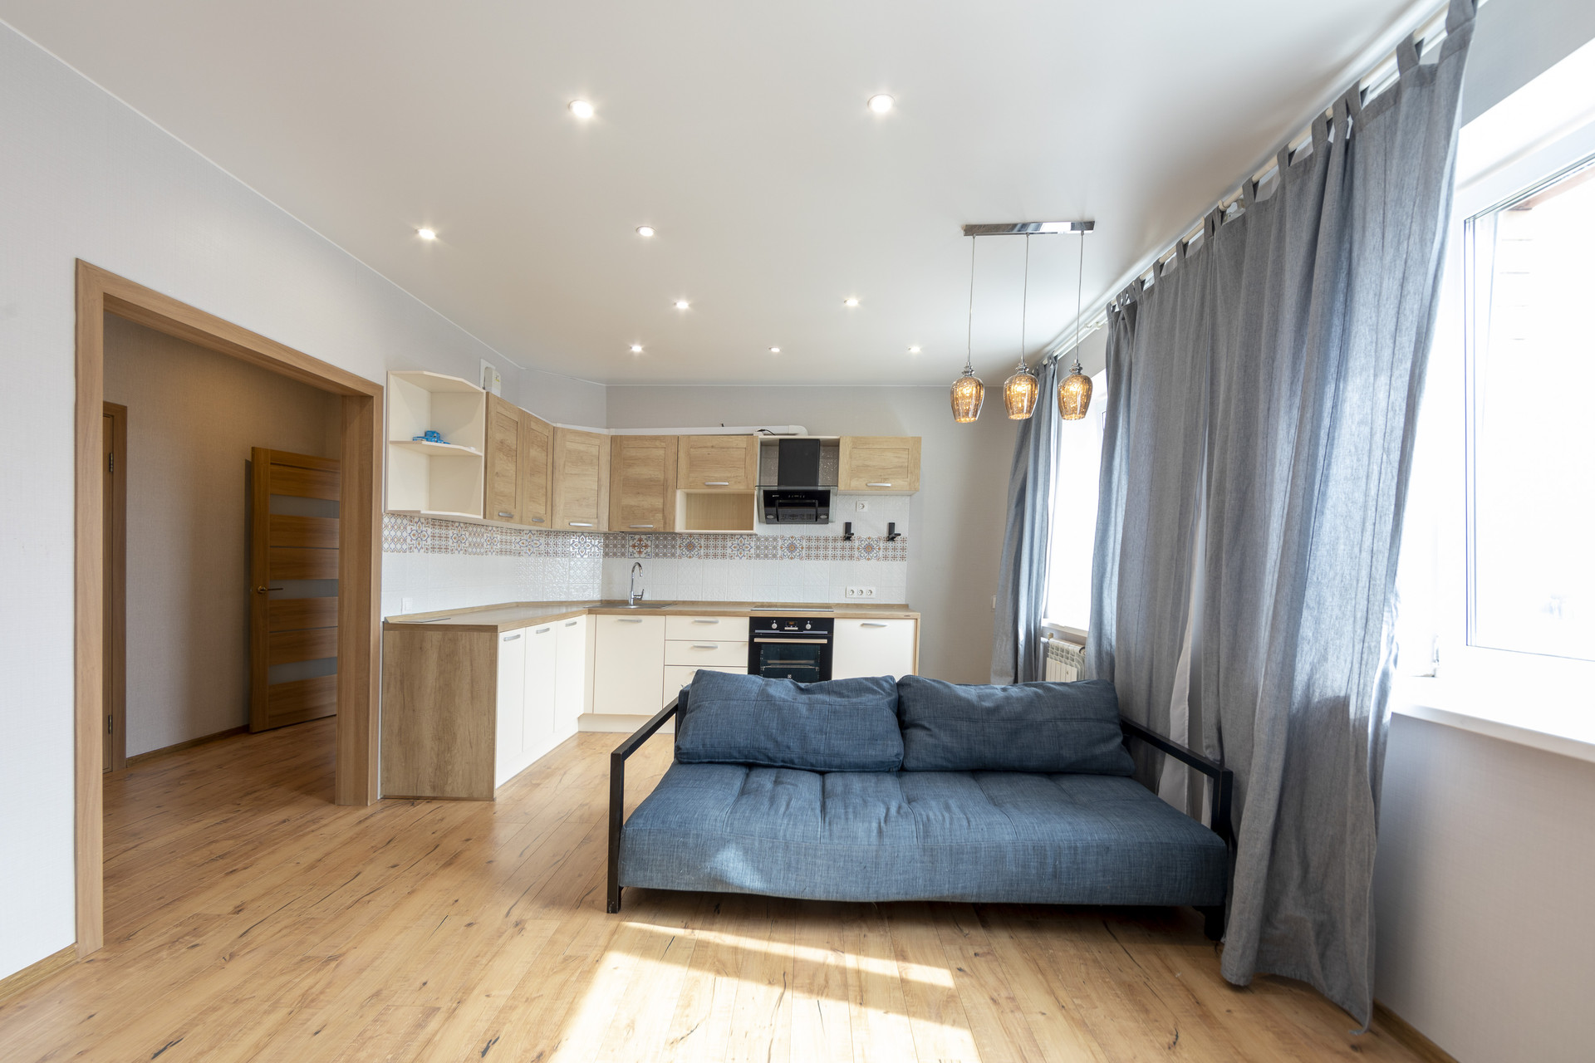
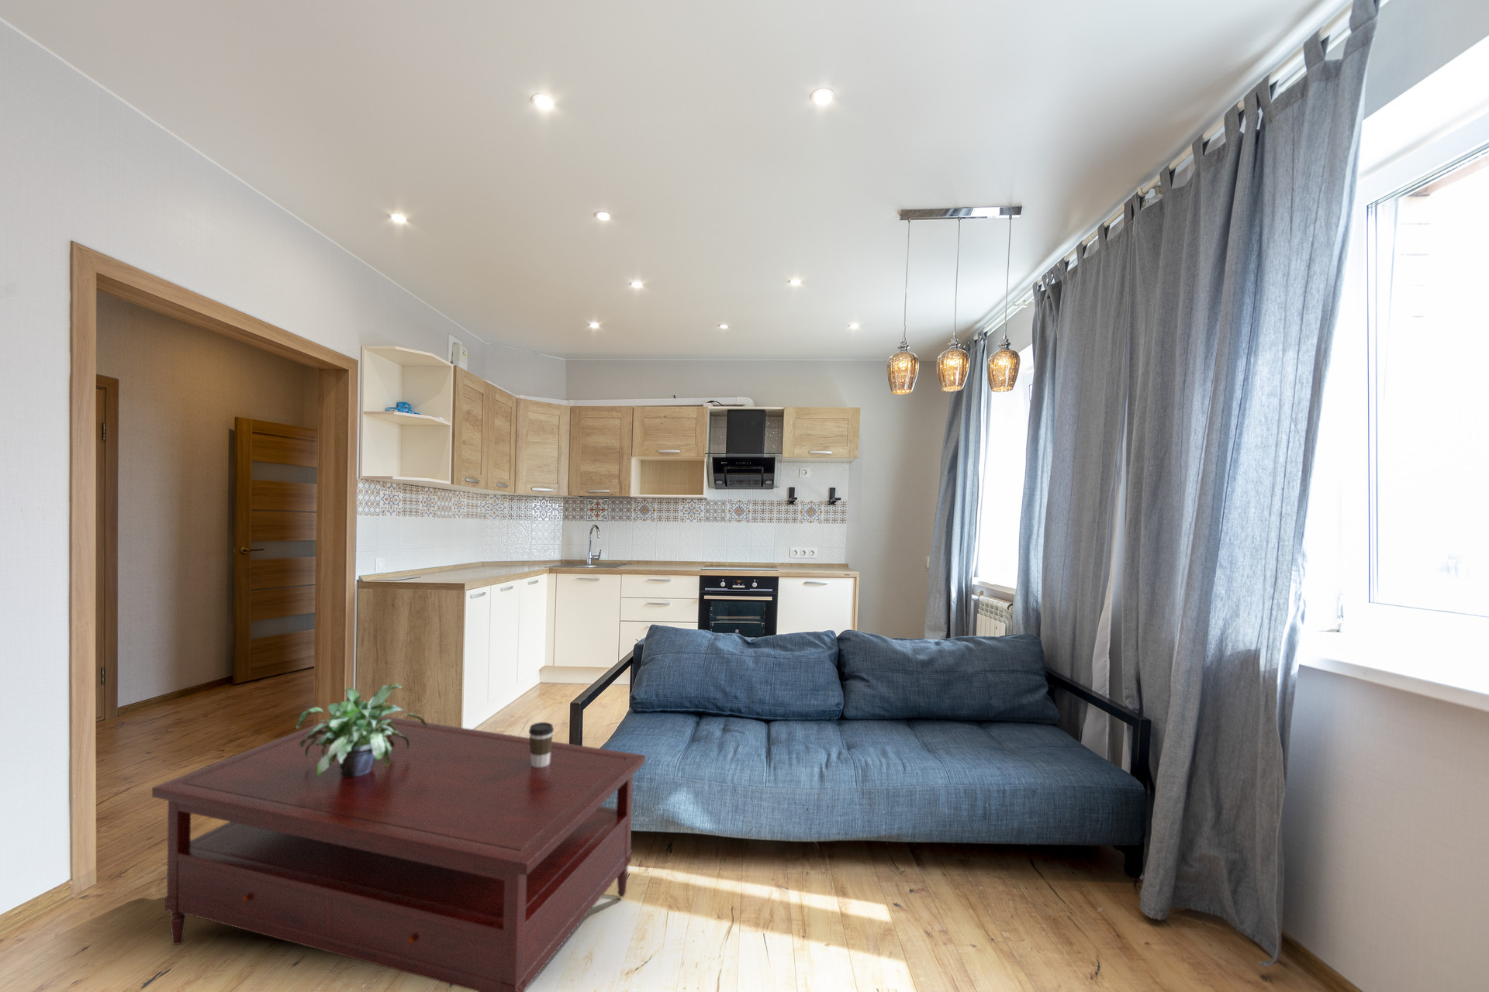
+ potted plant (363, 728)
+ coffee table (417, 844)
+ coffee cup (541, 744)
